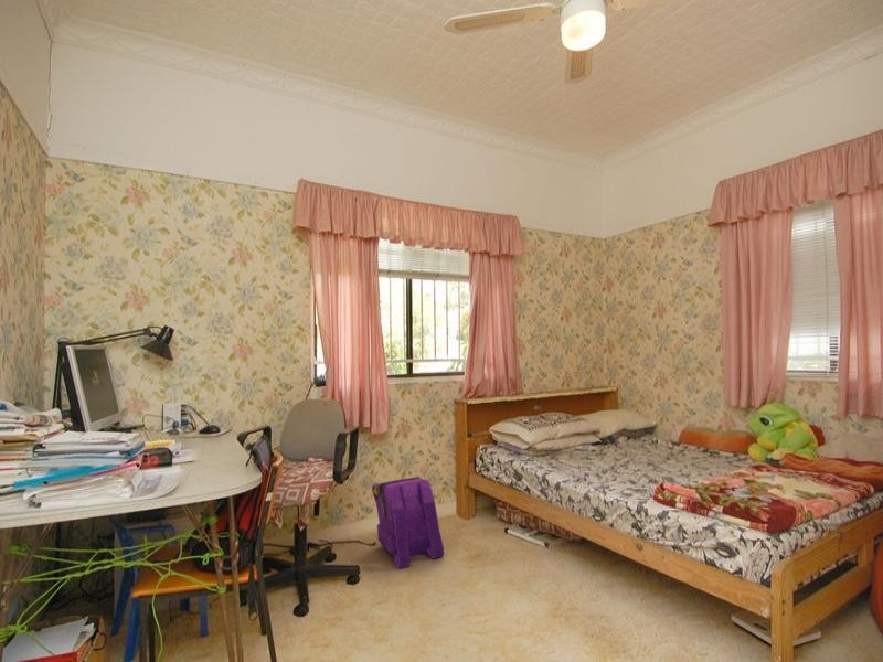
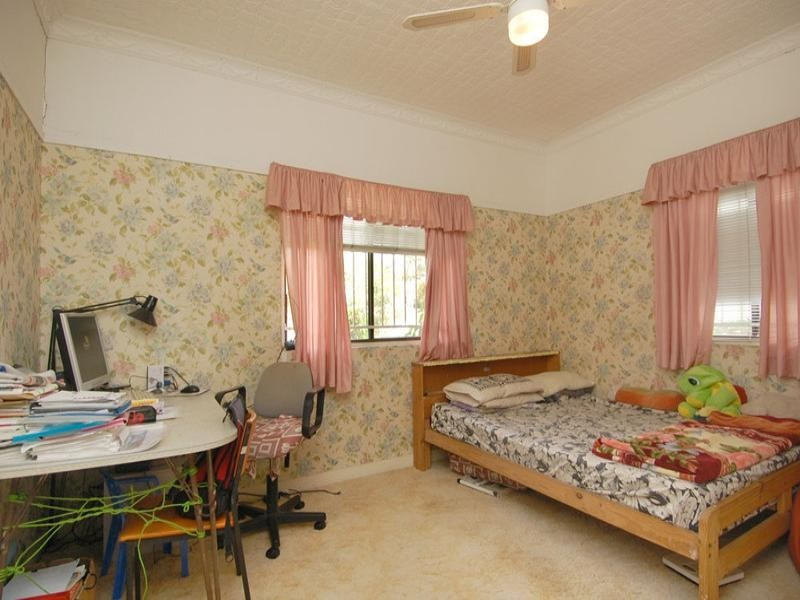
- backpack (406, 514)
